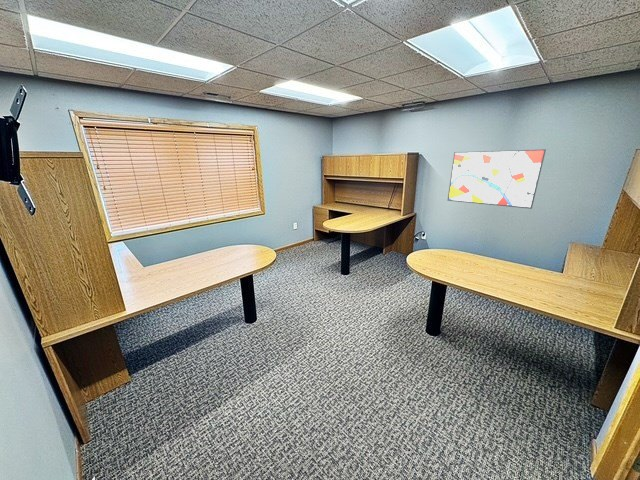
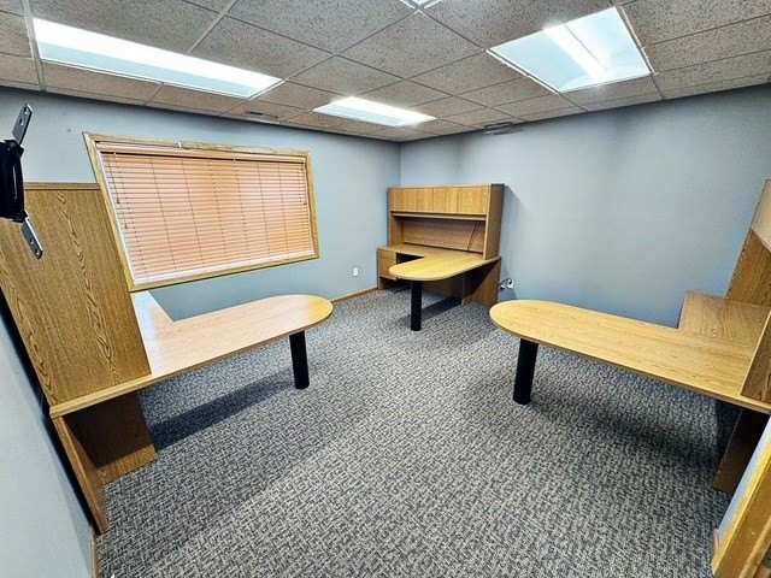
- wall art (490, 178)
